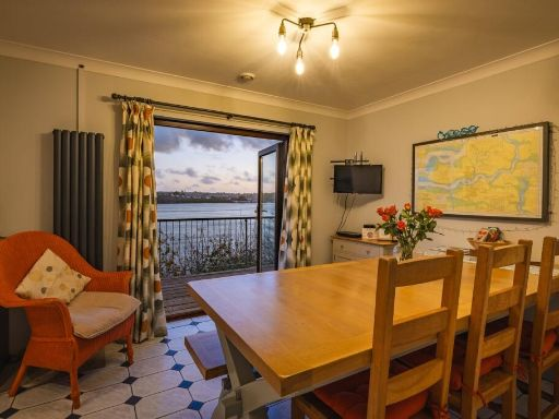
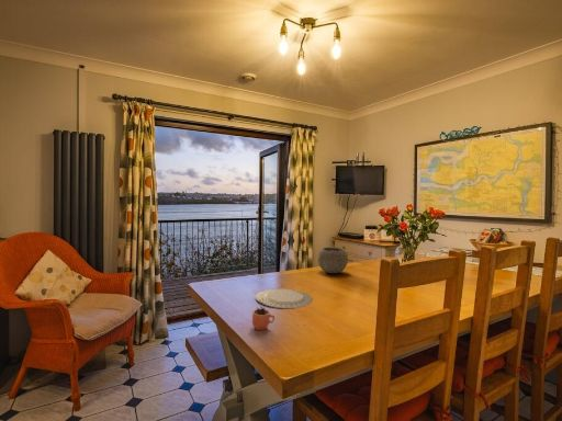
+ cocoa (263, 312)
+ chinaware (284, 296)
+ bowl (333, 260)
